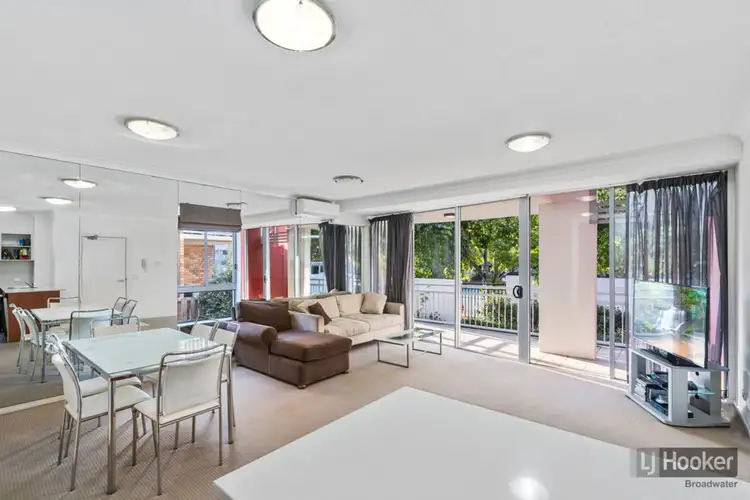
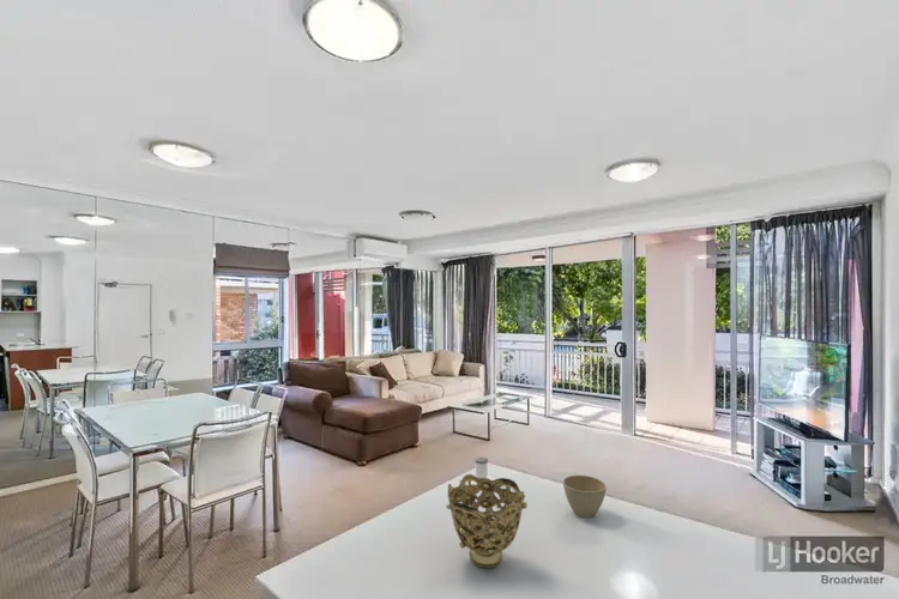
+ salt shaker (481, 470)
+ flower pot (584, 497)
+ decorative bowl (485, 524)
